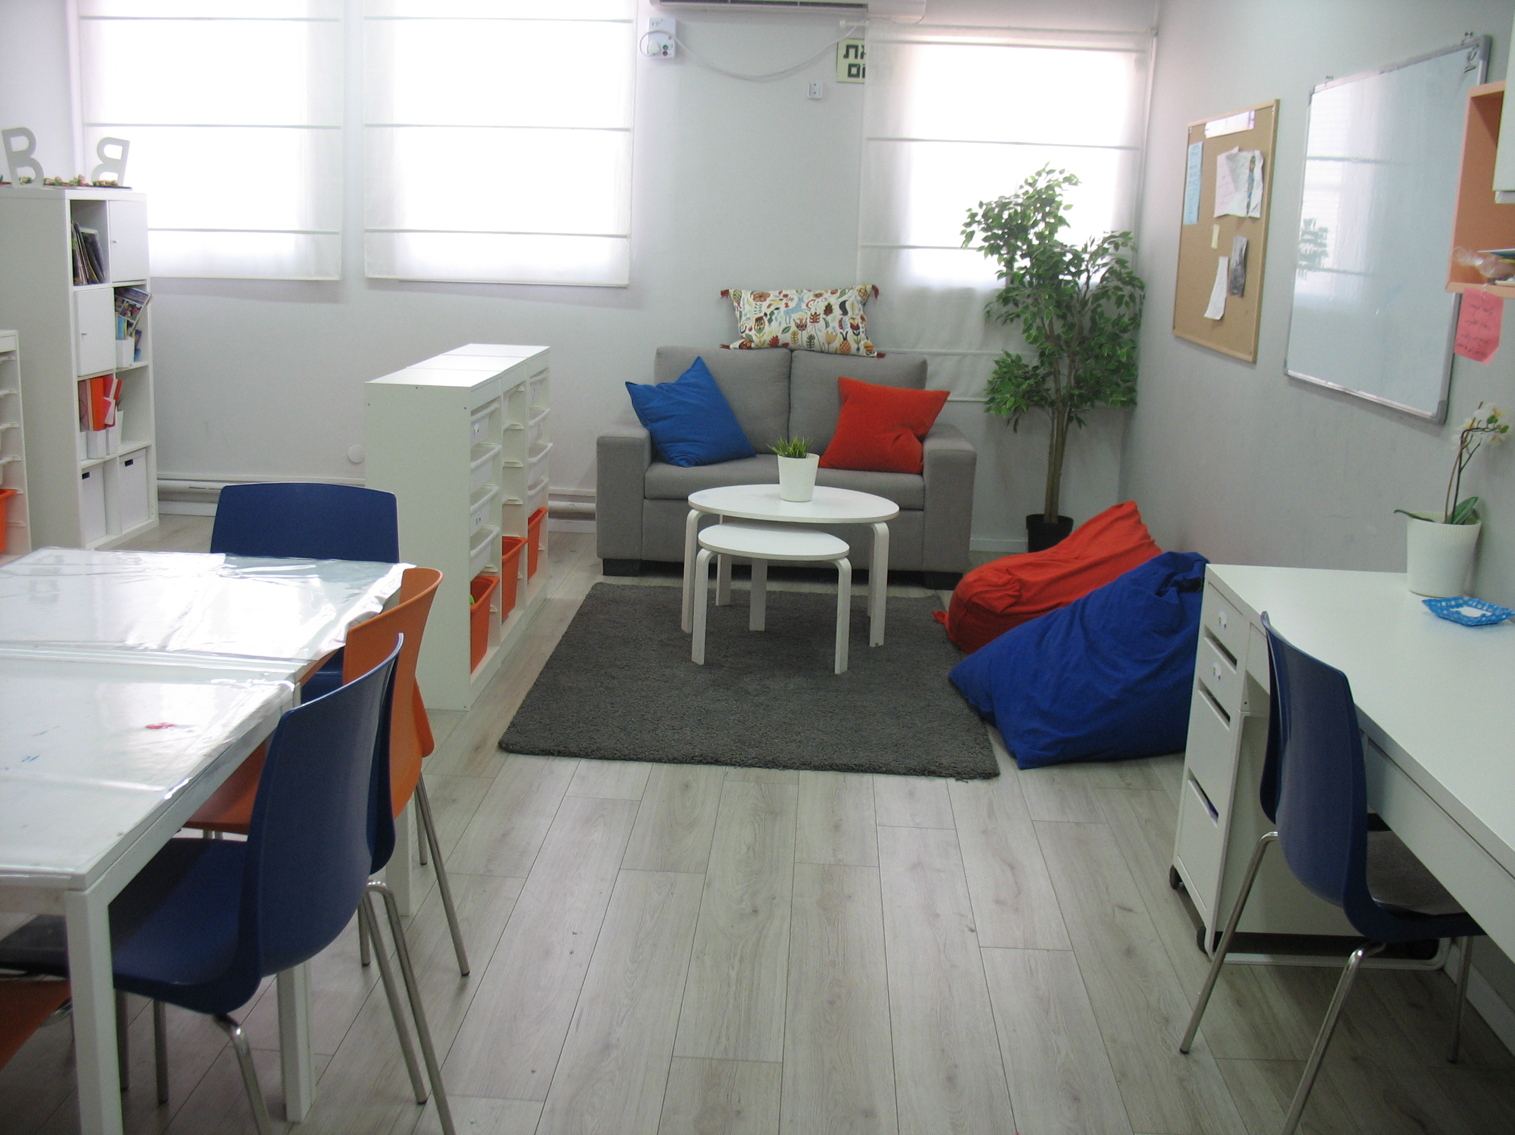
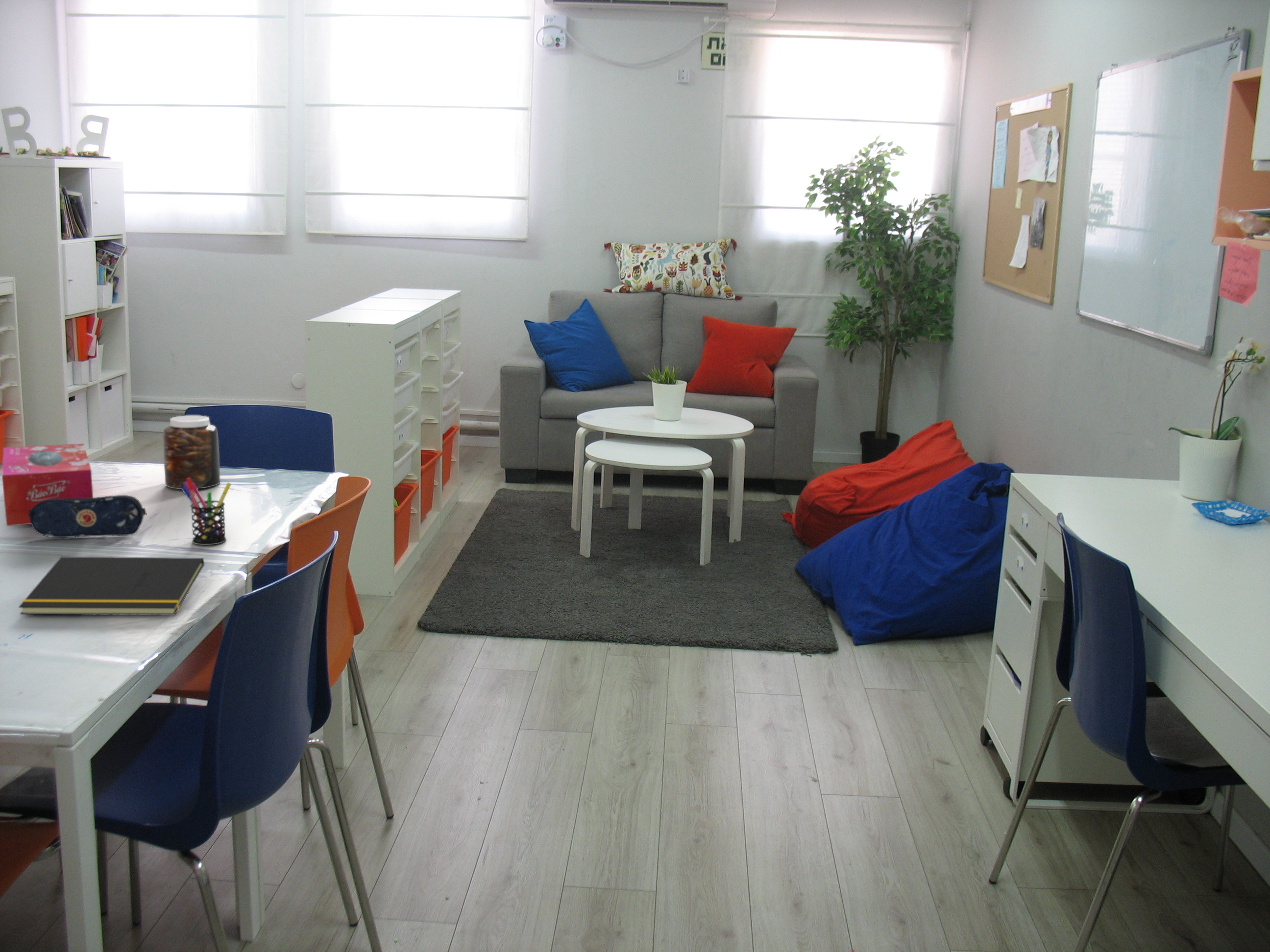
+ jar (191, 451)
+ tissue box (48, 482)
+ pencil case (88, 516)
+ pen holder (206, 510)
+ notepad (116, 585)
